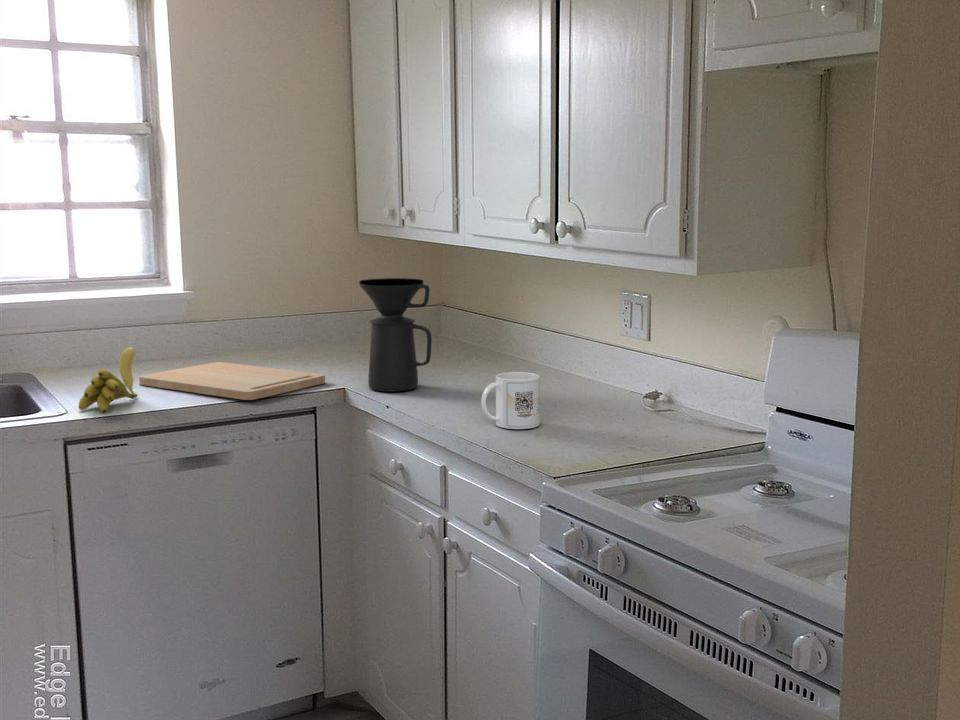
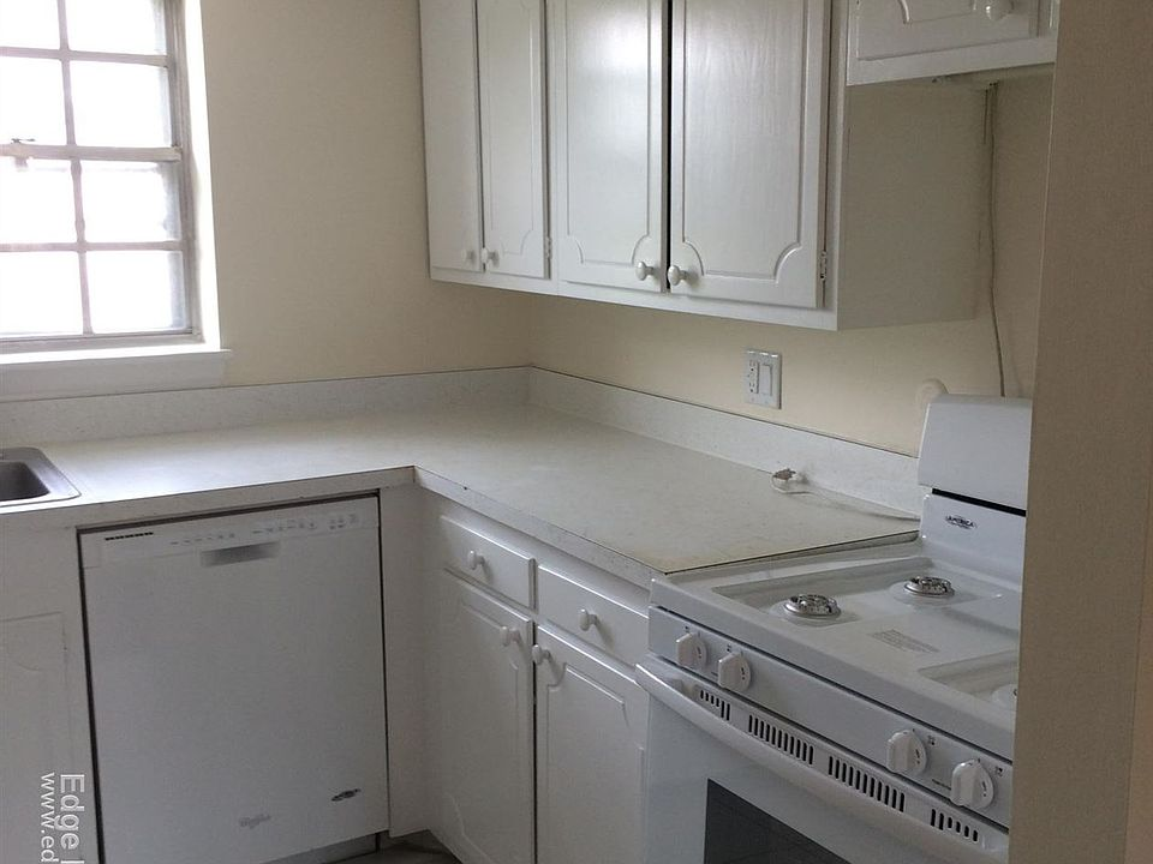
- mug (512, 400)
- banana (114, 377)
- coffee maker (392, 334)
- cutting board (232, 379)
